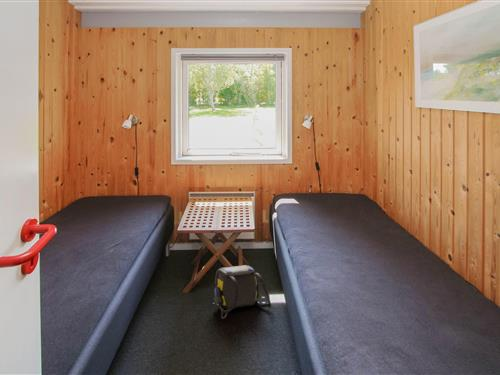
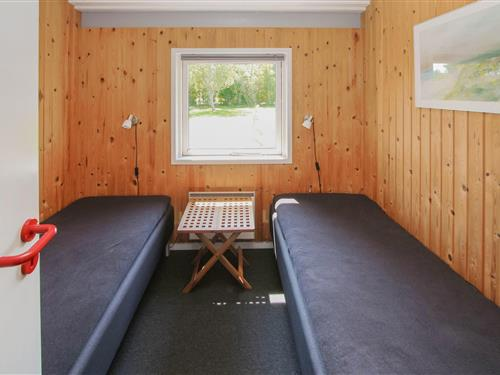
- shoulder bag (239, 289)
